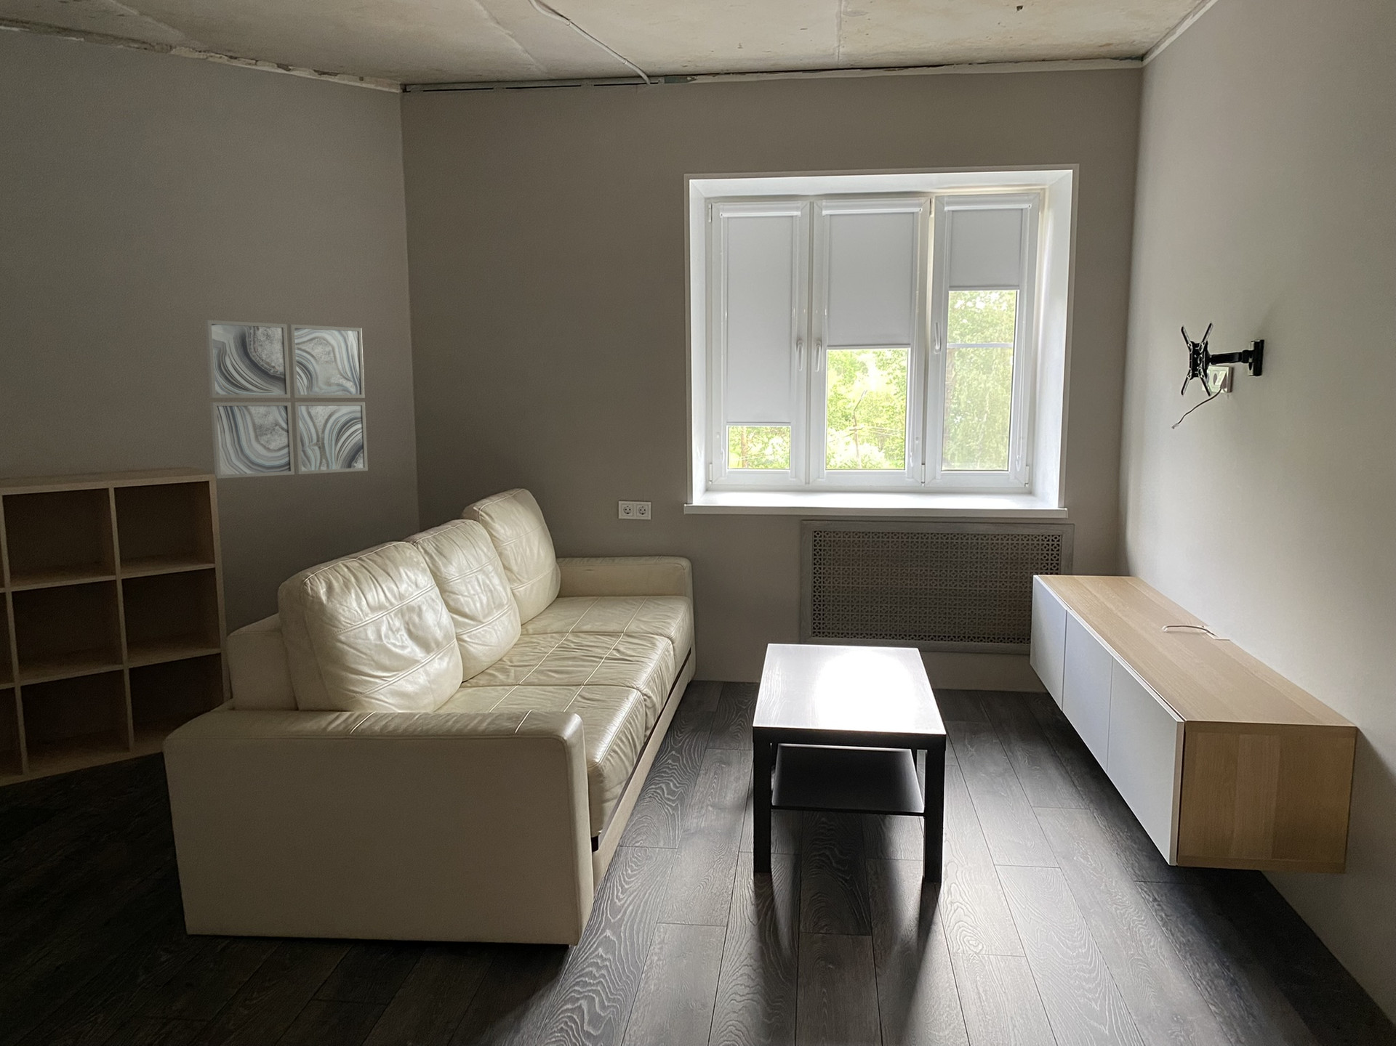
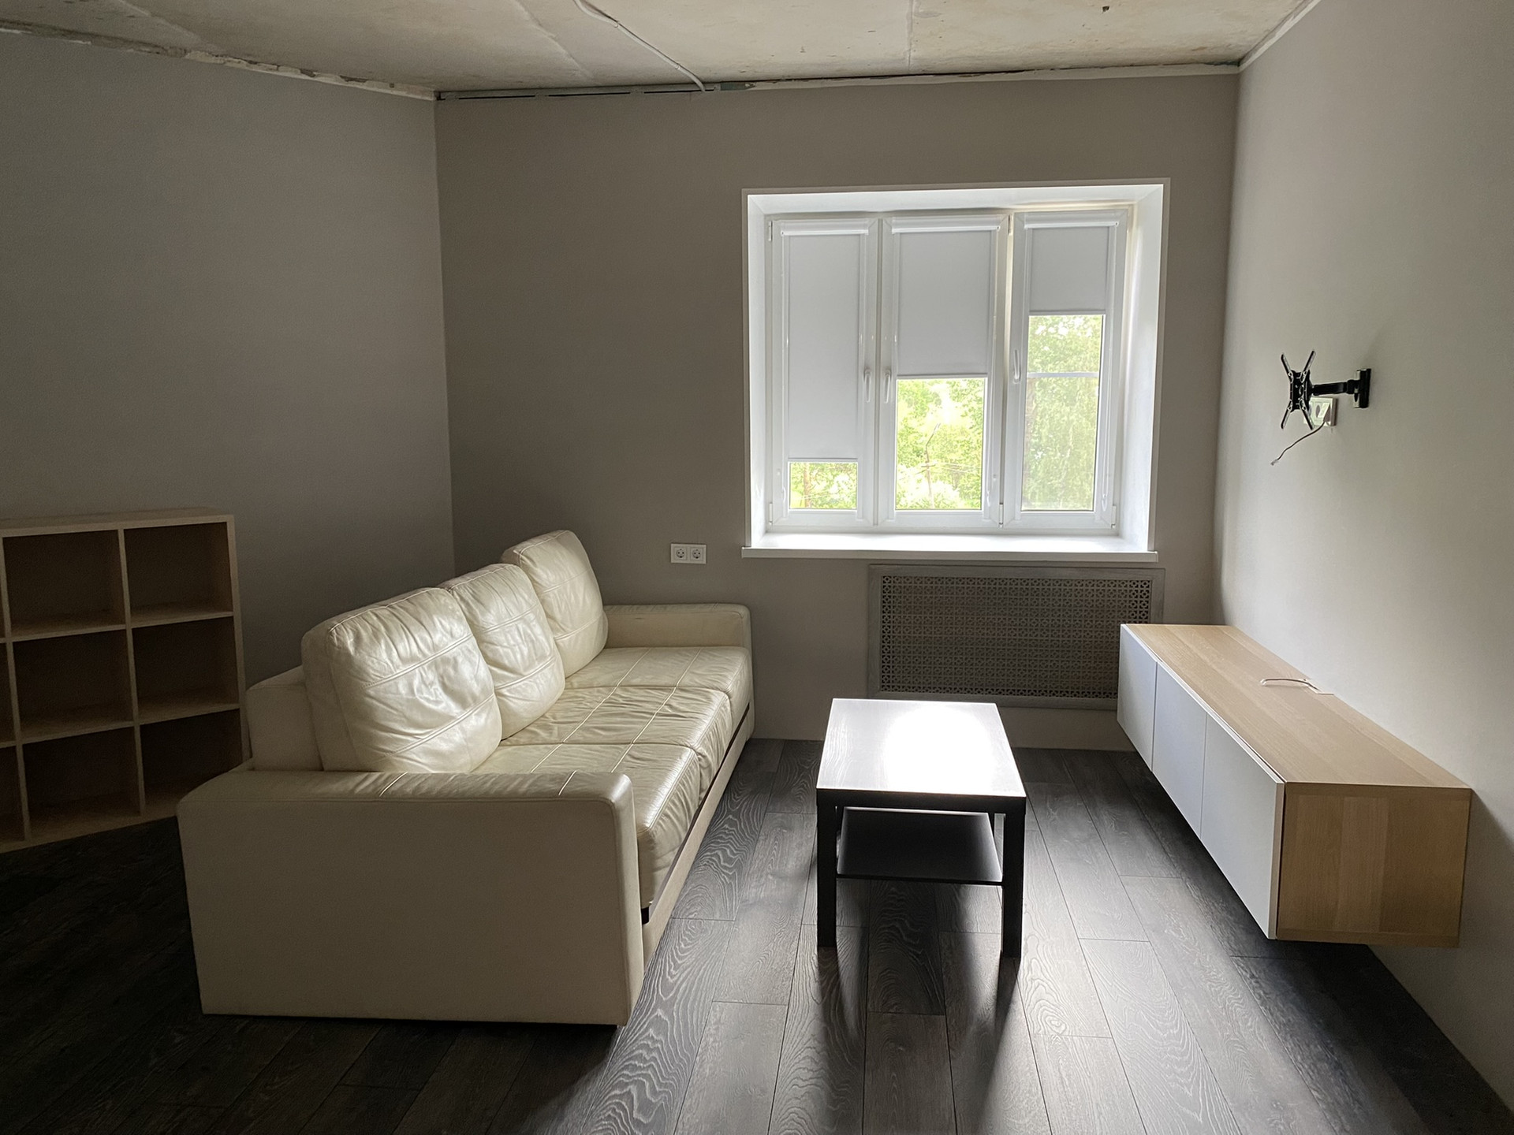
- wall art (292, 398)
